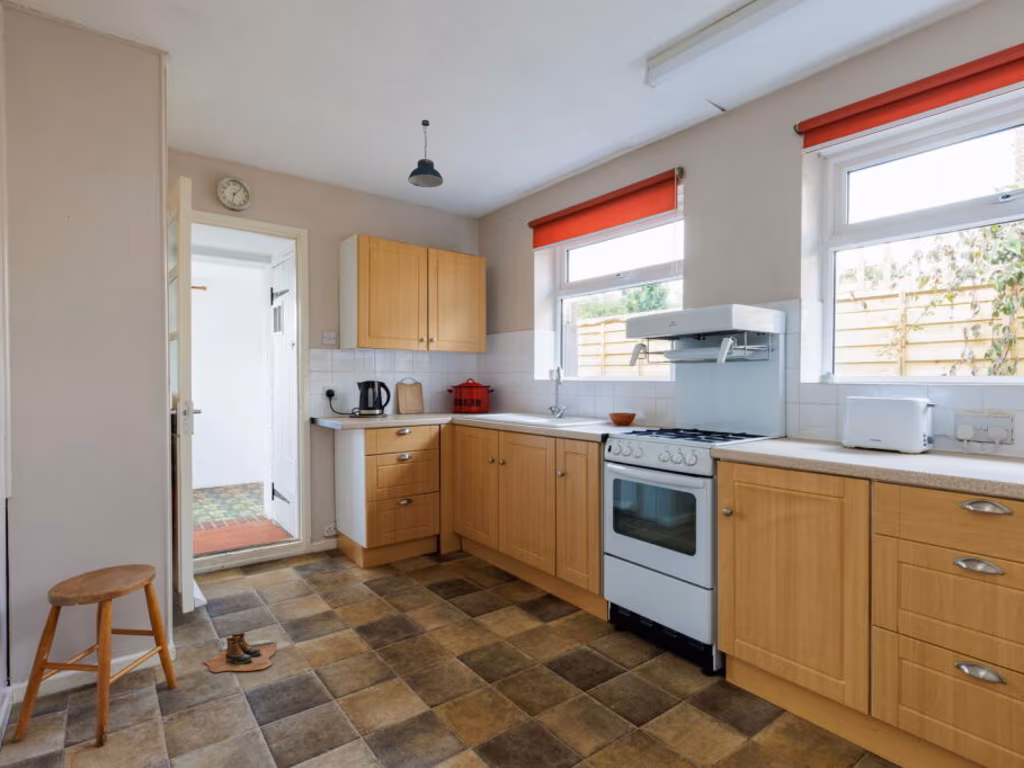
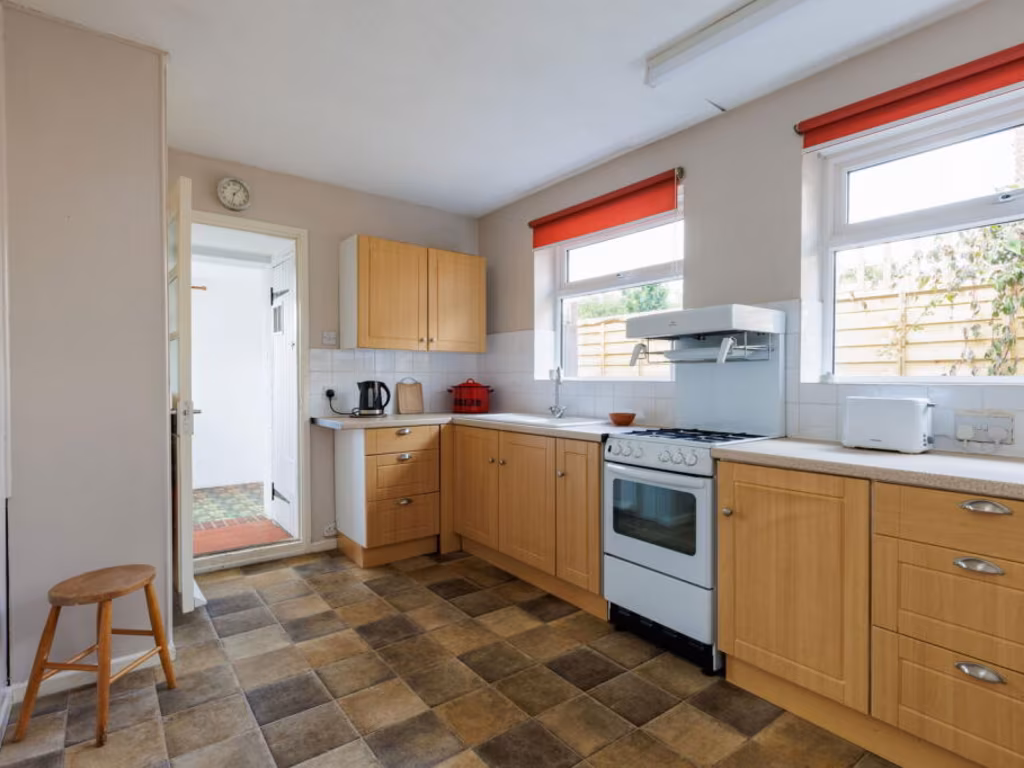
- boots (244, 646)
- pendant light (426, 151)
